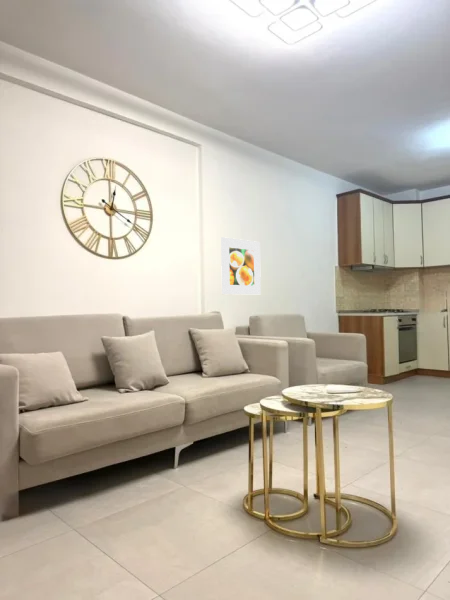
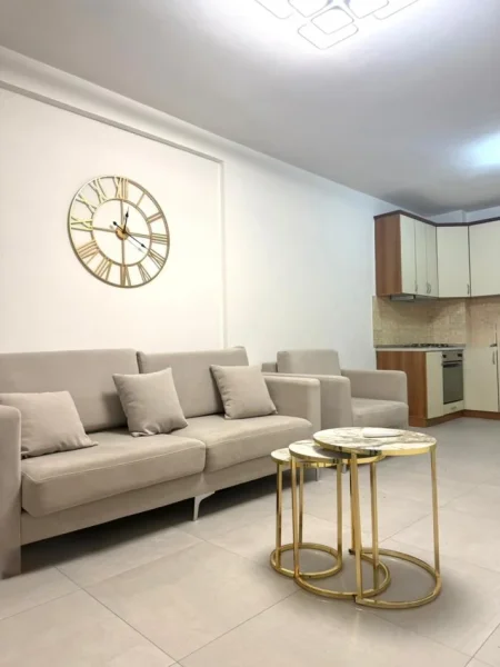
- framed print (241, 267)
